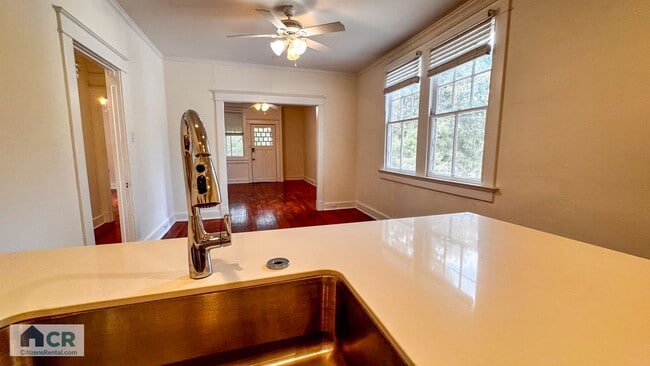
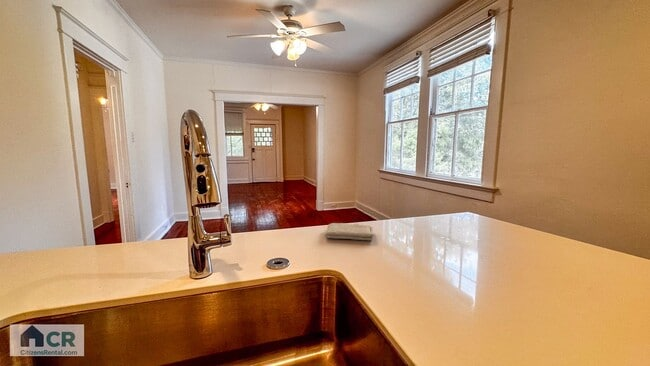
+ washcloth (349, 230)
